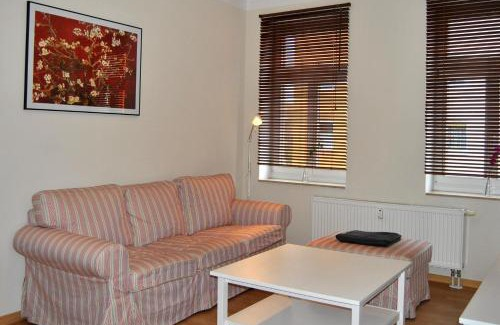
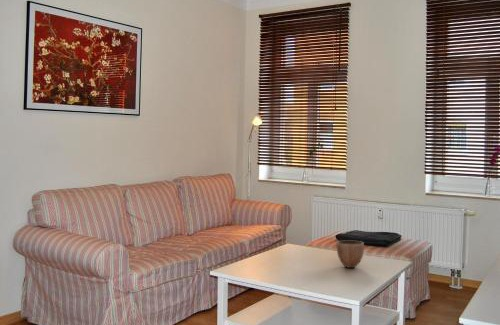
+ decorative bowl (349, 254)
